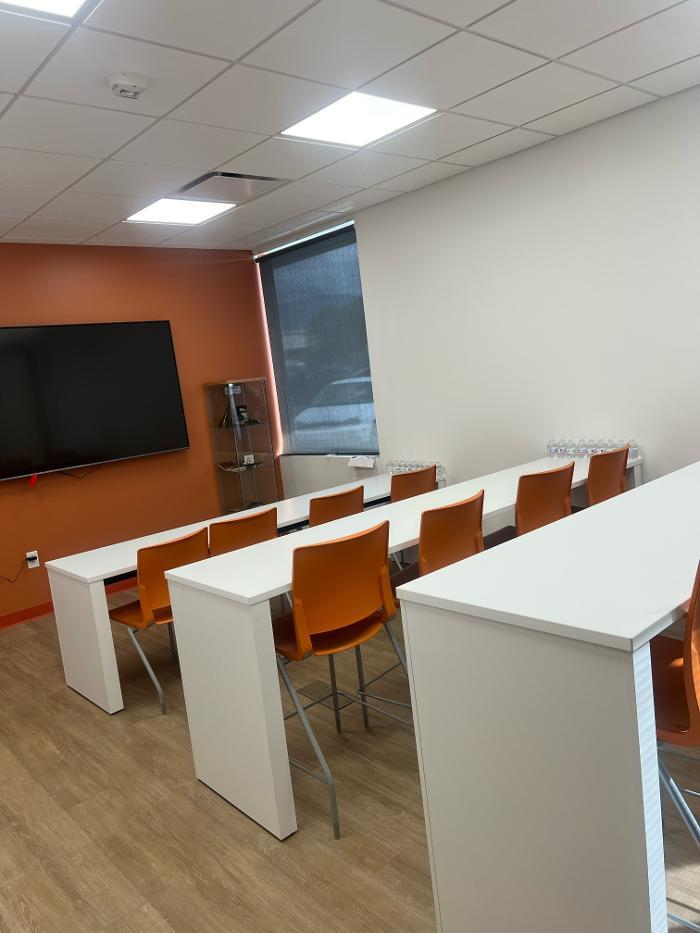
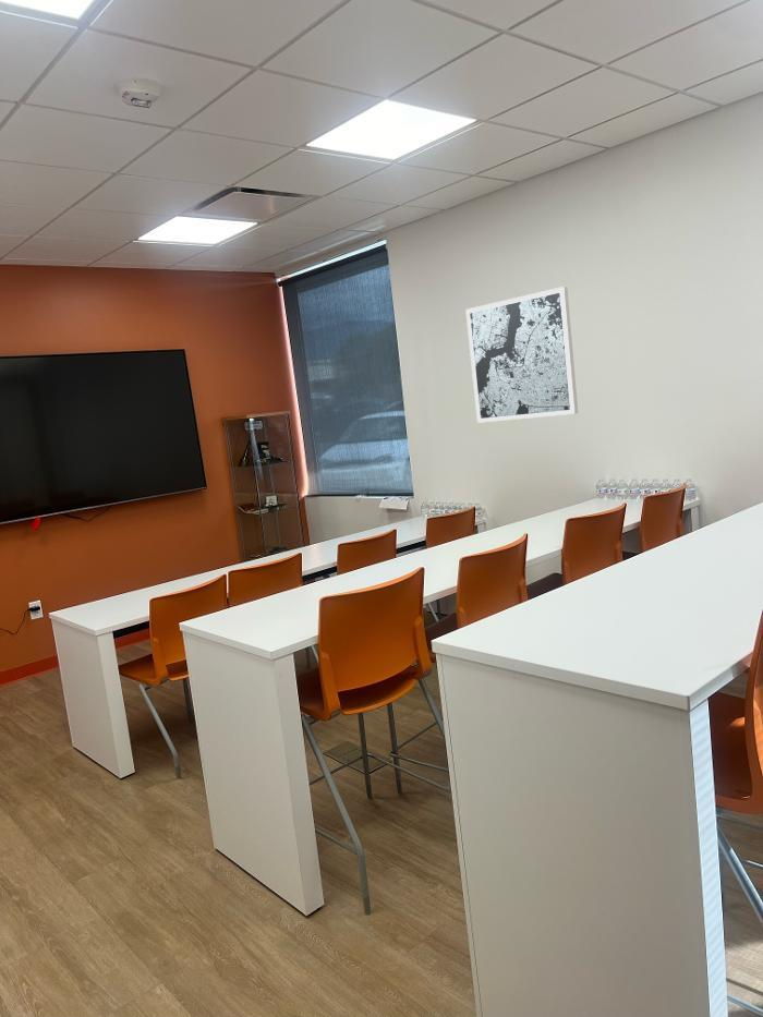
+ wall art (520, 359)
